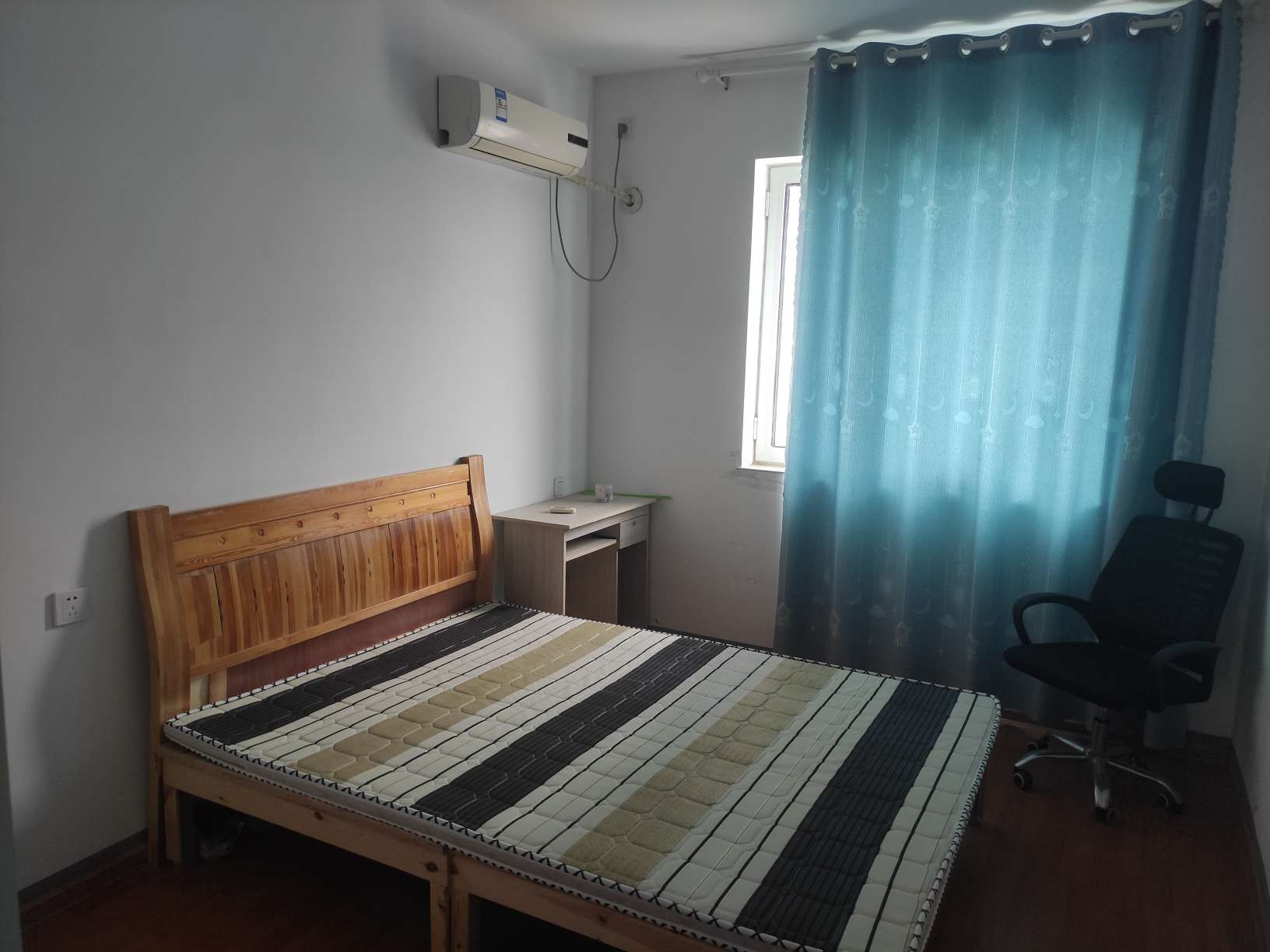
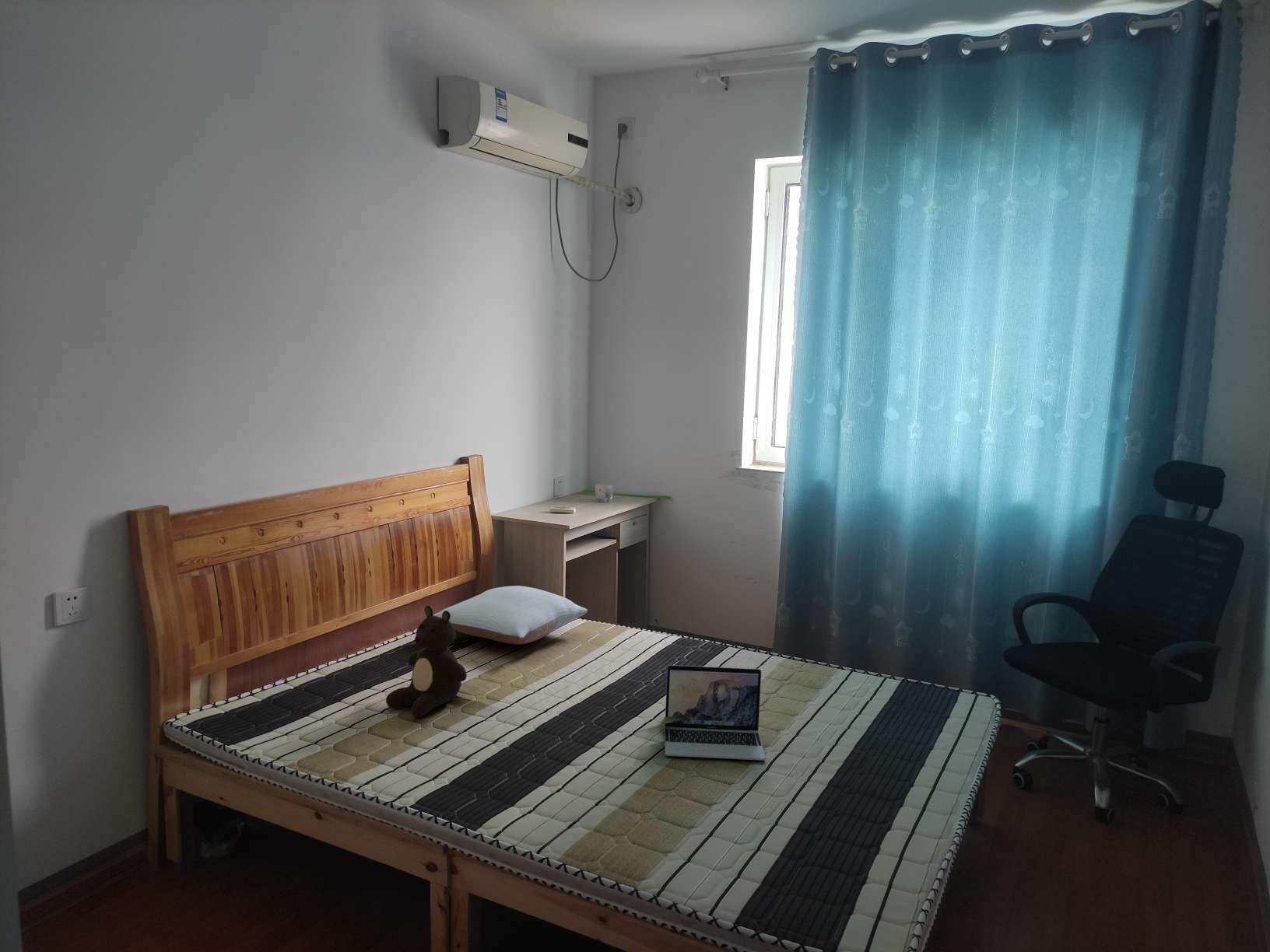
+ pillow (509, 615)
+ teddy bear (425, 659)
+ laptop (714, 711)
